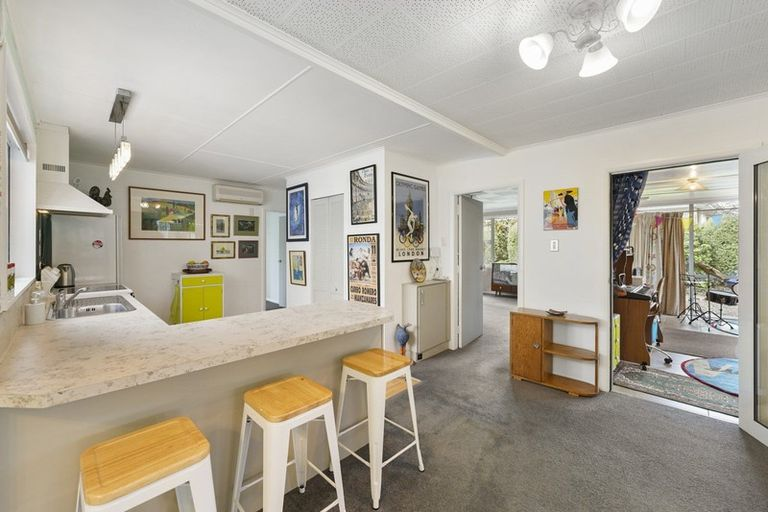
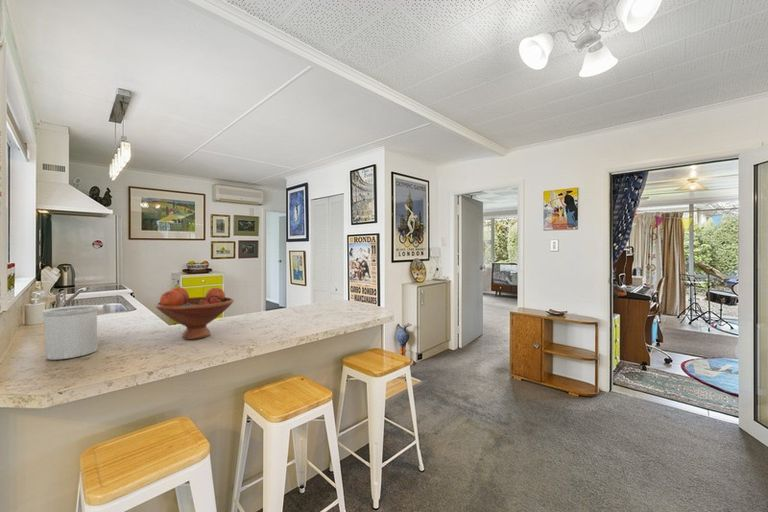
+ fruit bowl (196, 312)
+ utensil holder (71, 330)
